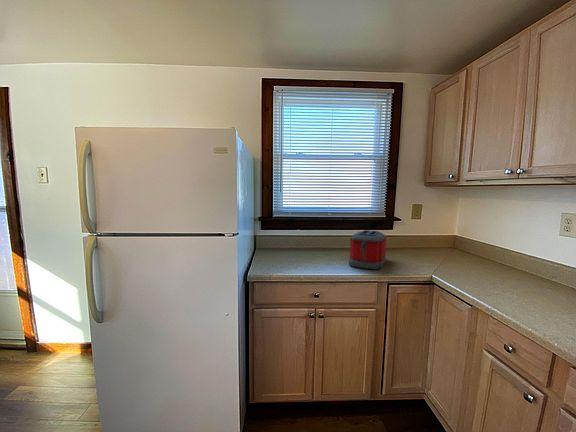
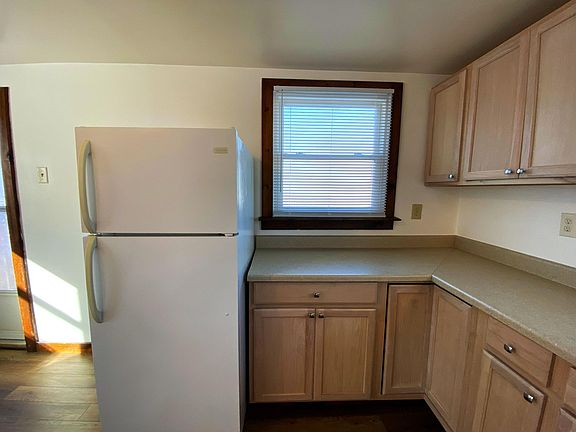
- toaster (368, 247)
